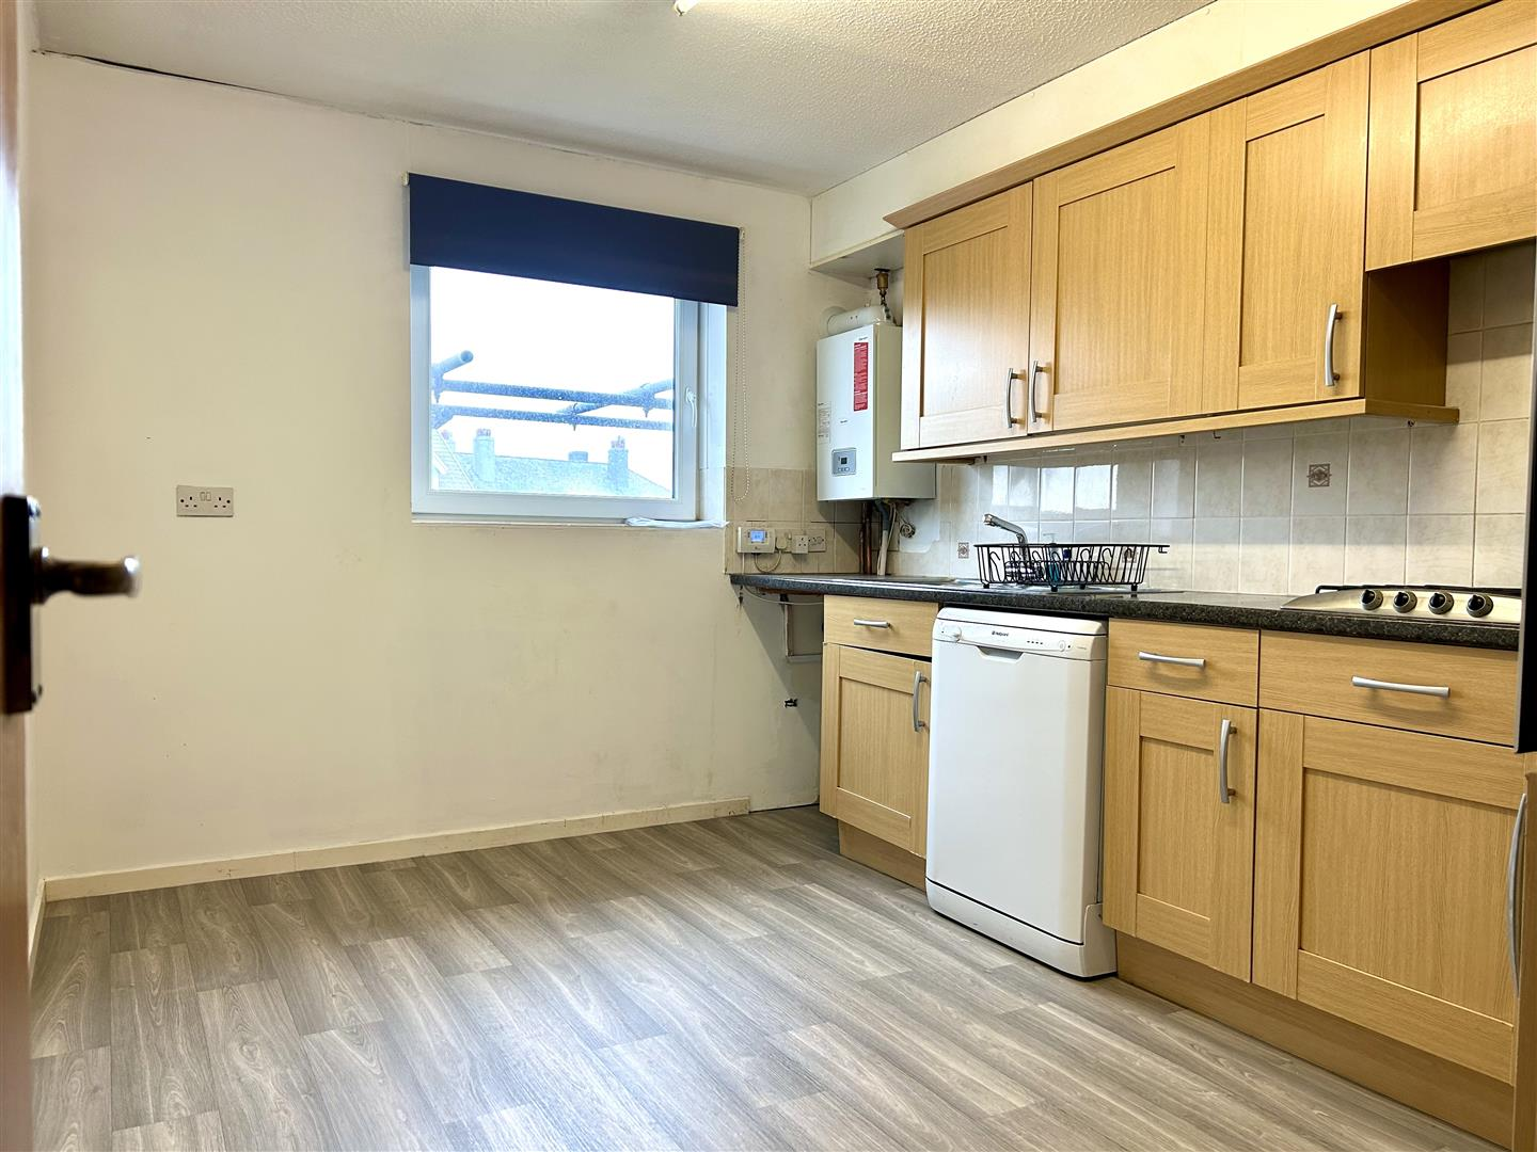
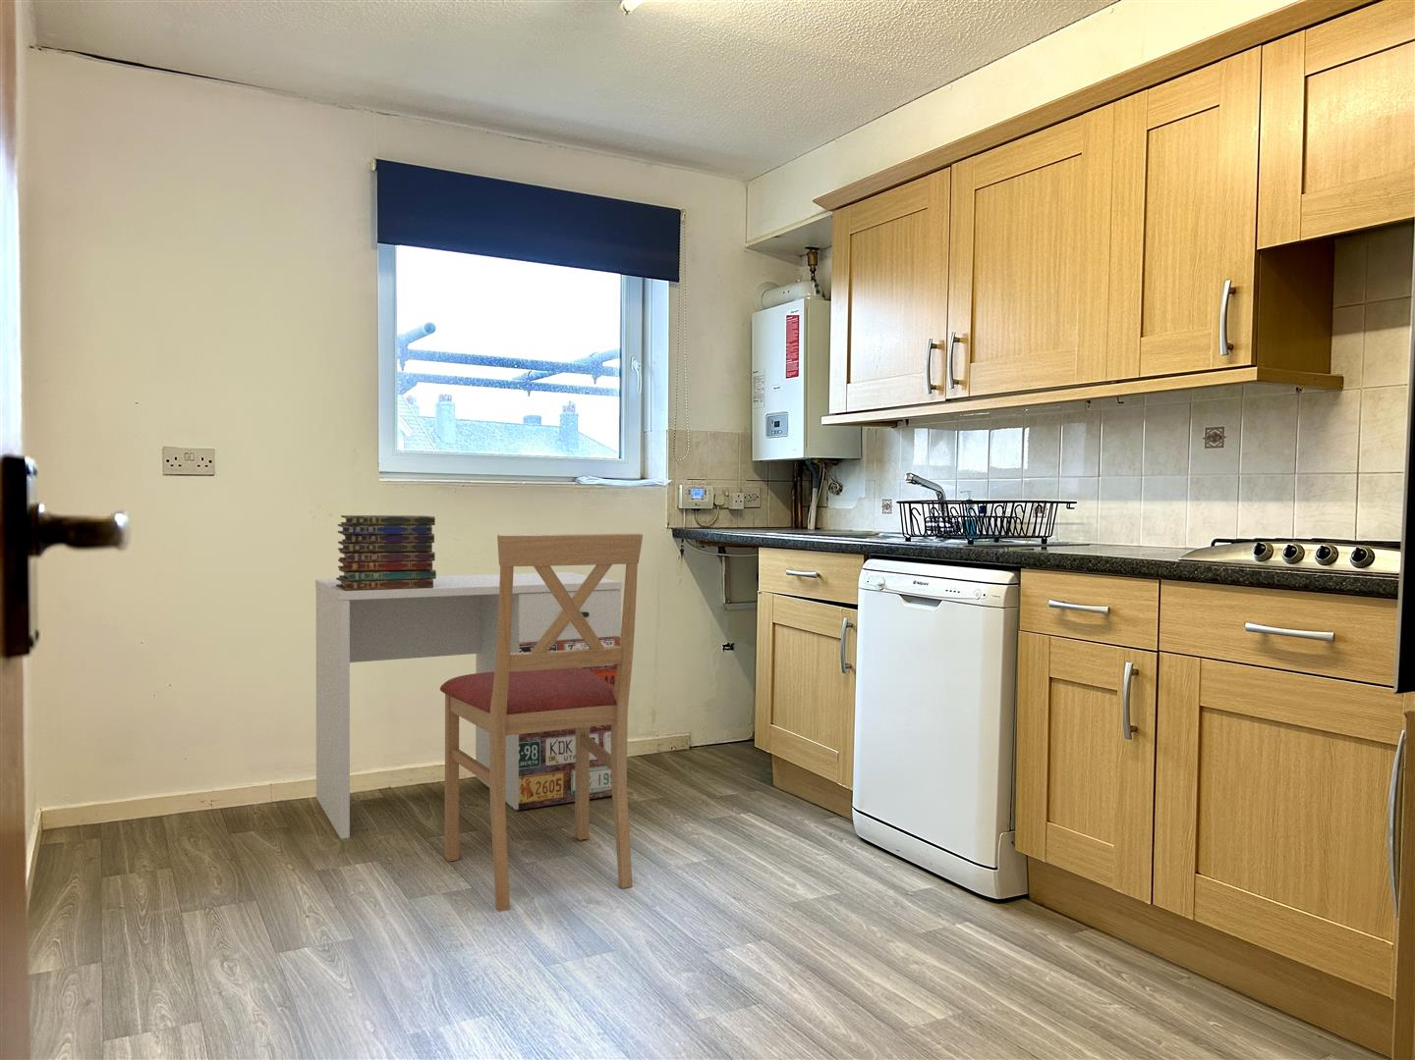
+ book stack (387, 551)
+ desk (476, 673)
+ chair (540, 701)
